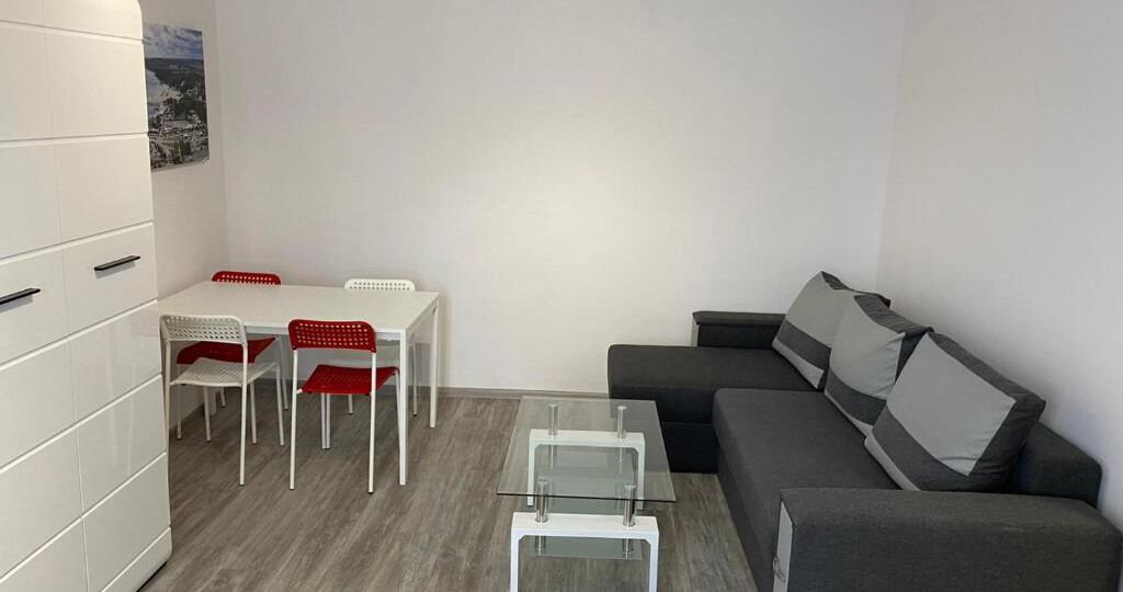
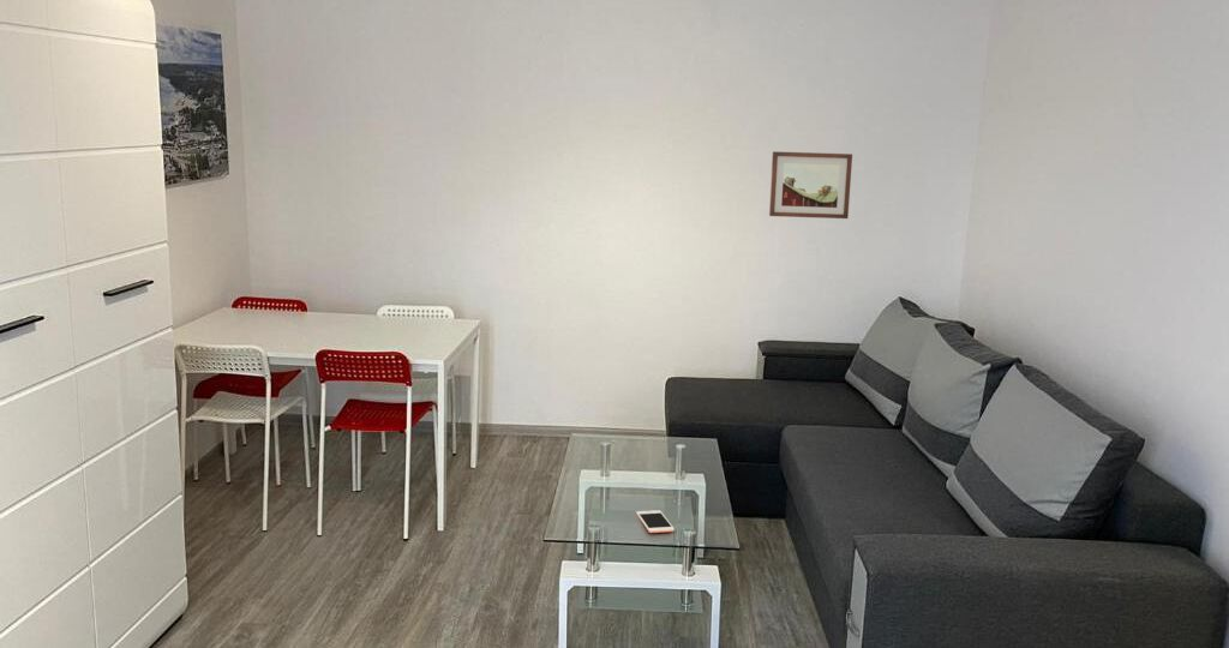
+ wall art (810, 185)
+ cell phone (654, 521)
